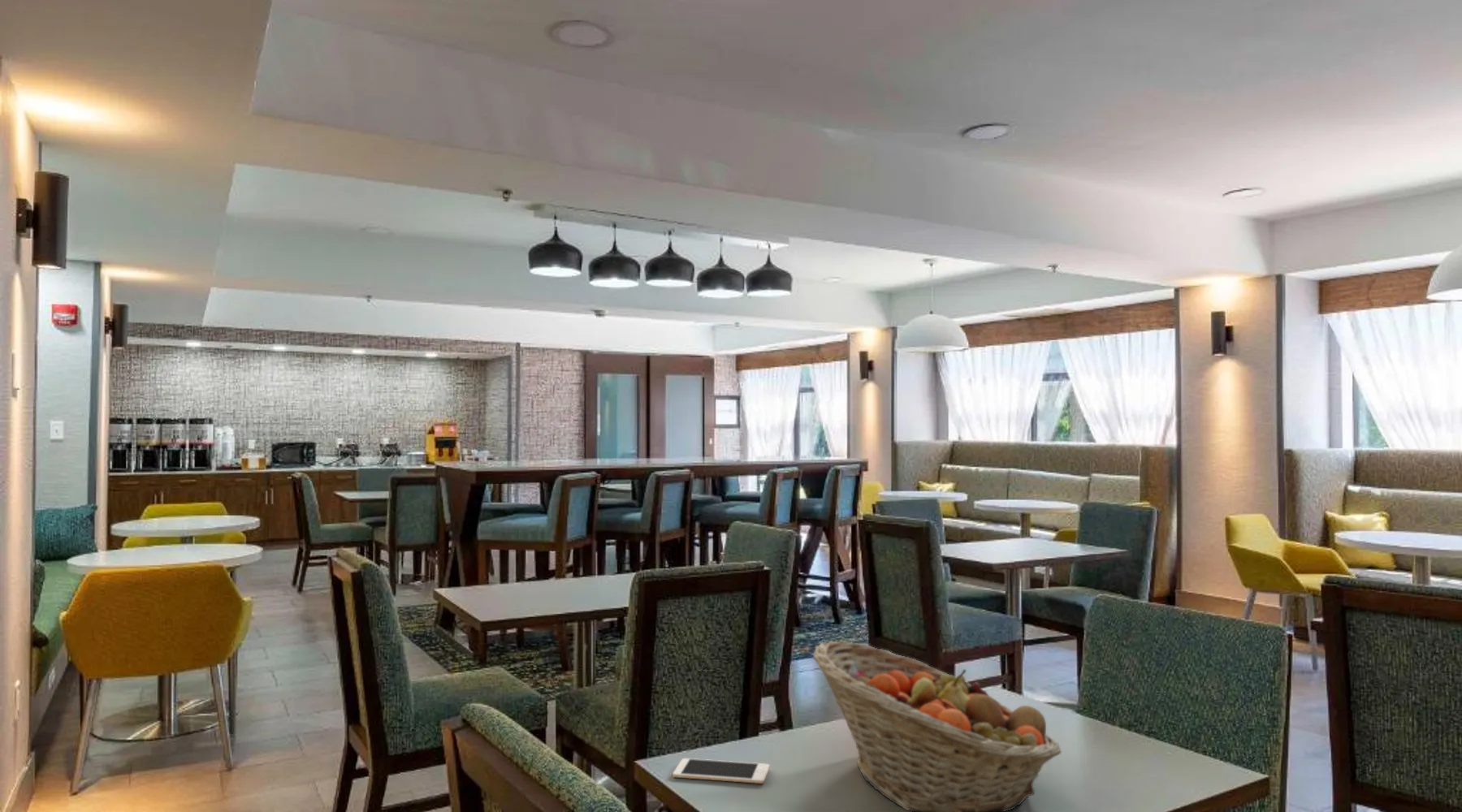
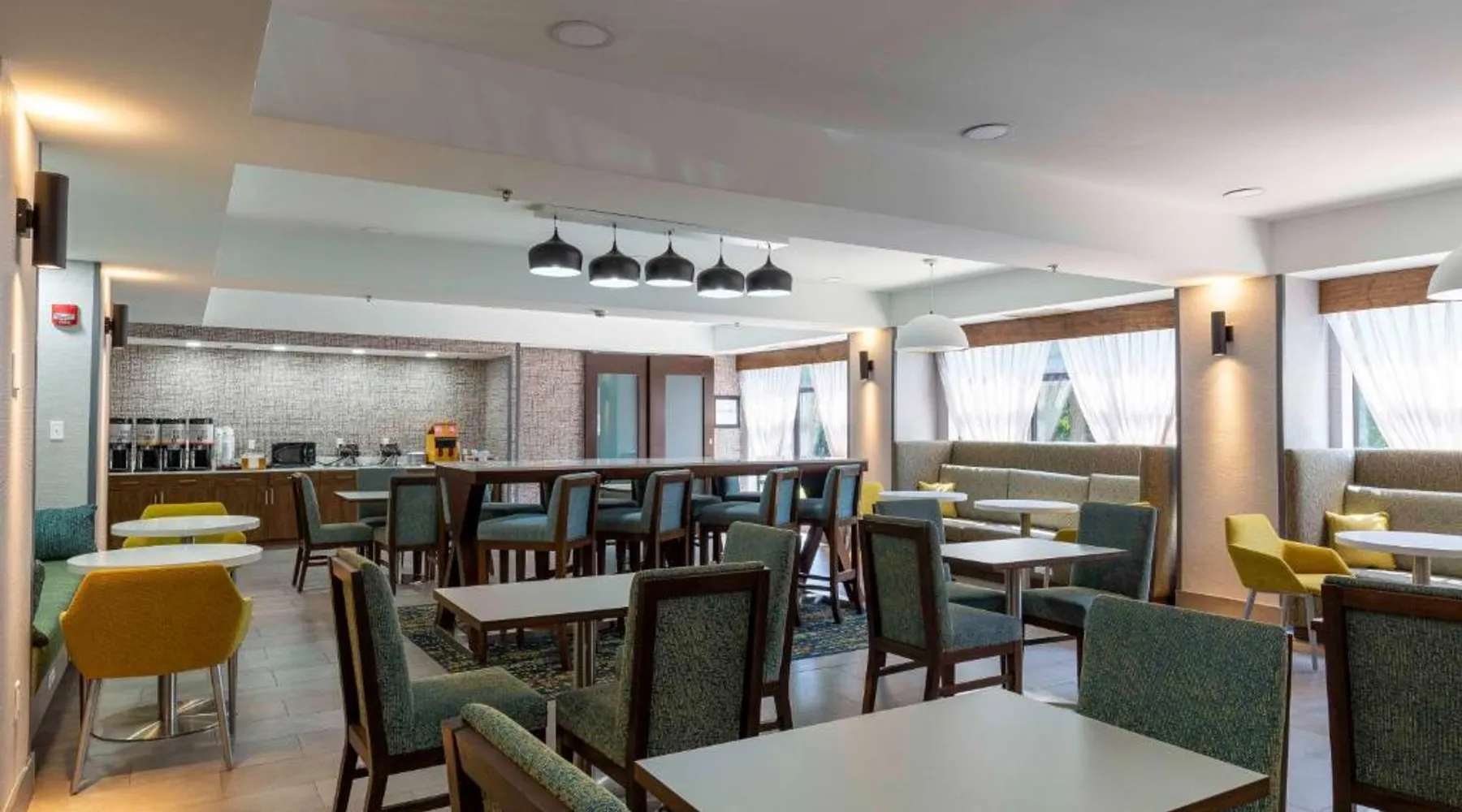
- cell phone (721, 771)
- fruit basket (929, 715)
